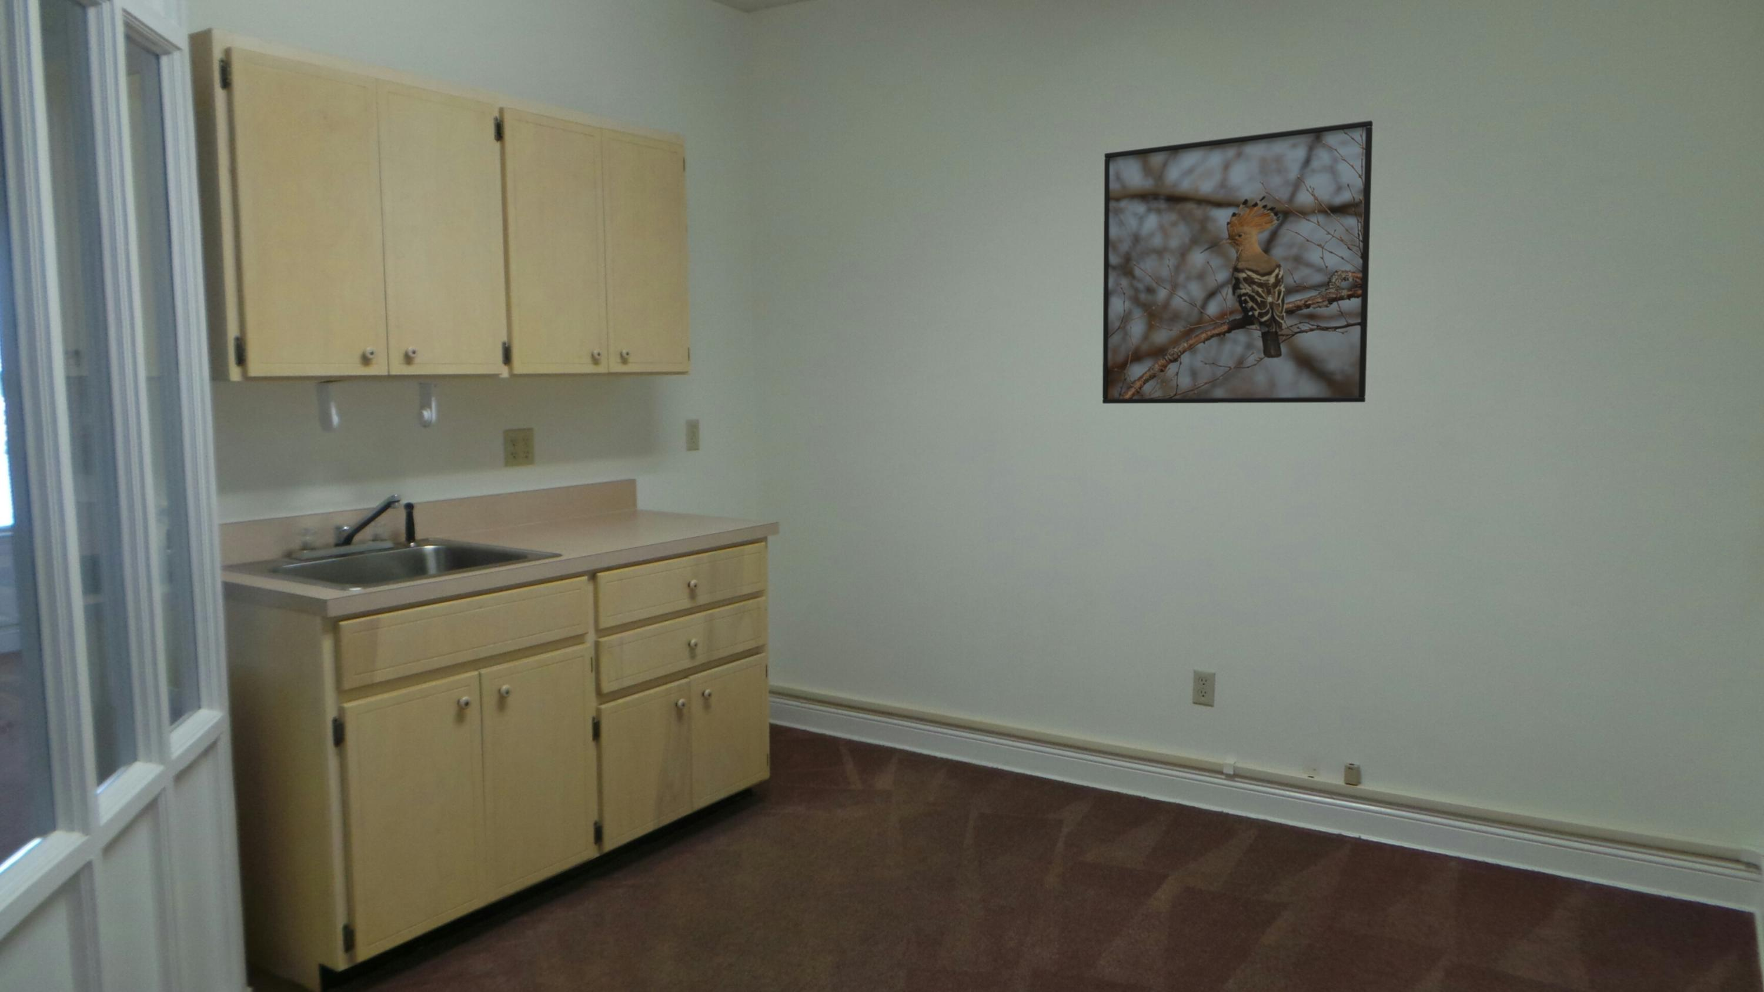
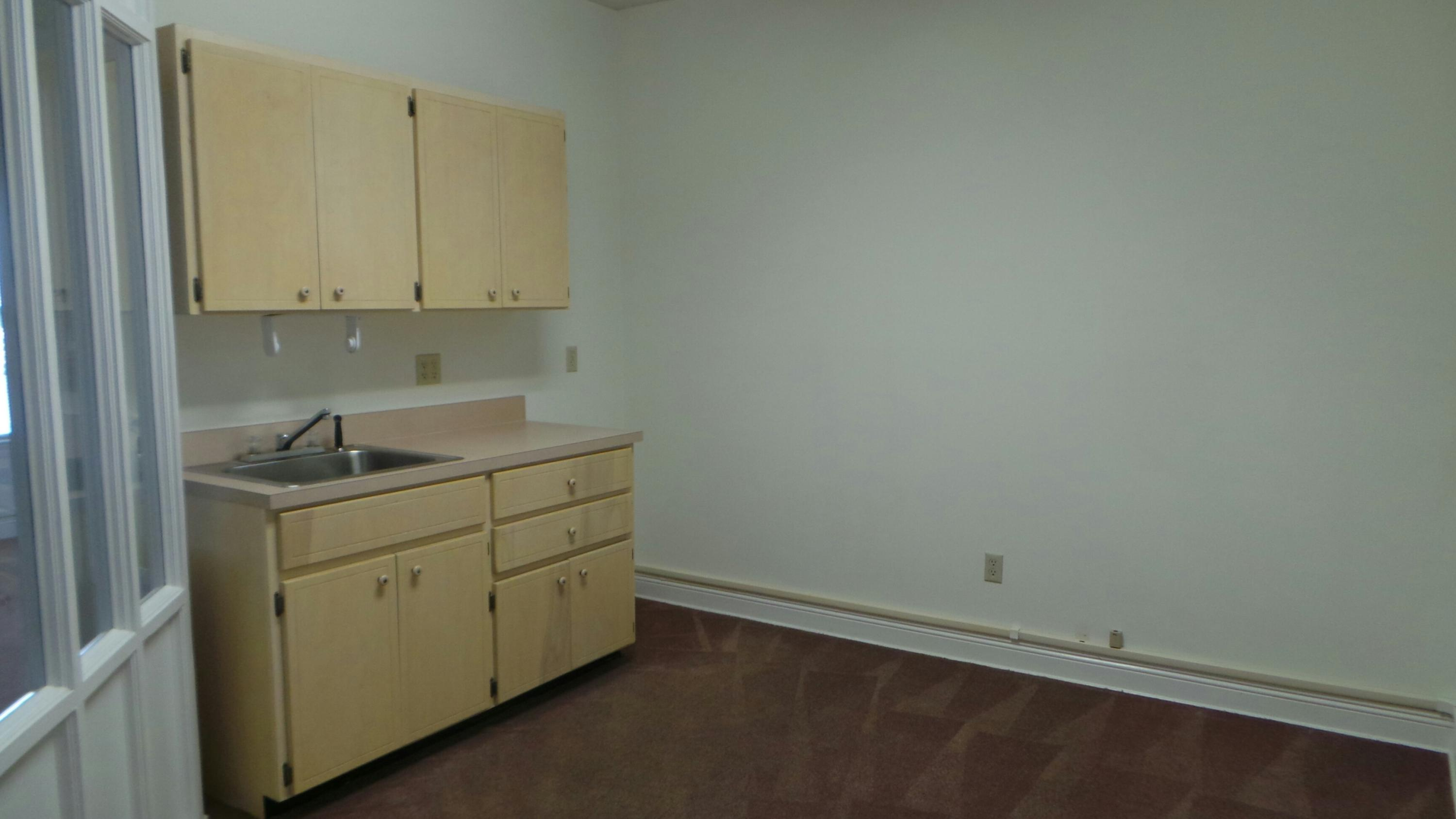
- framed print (1228, 271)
